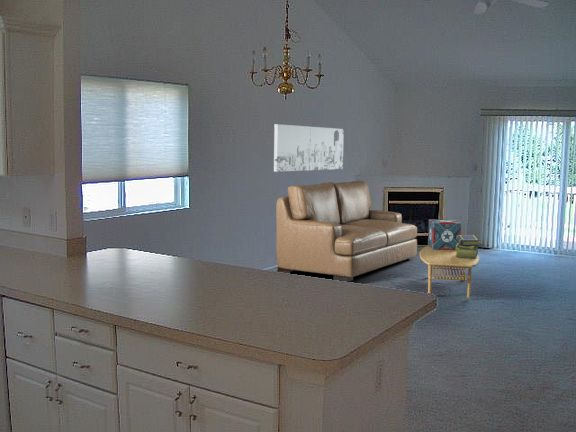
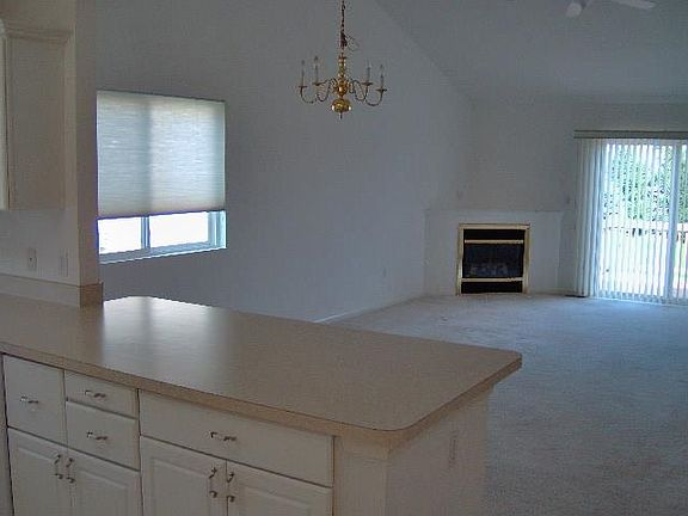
- sofa (352, 225)
- decorative box (444, 234)
- coffee table (448, 271)
- wall art (311, 148)
- stack of books (467, 246)
